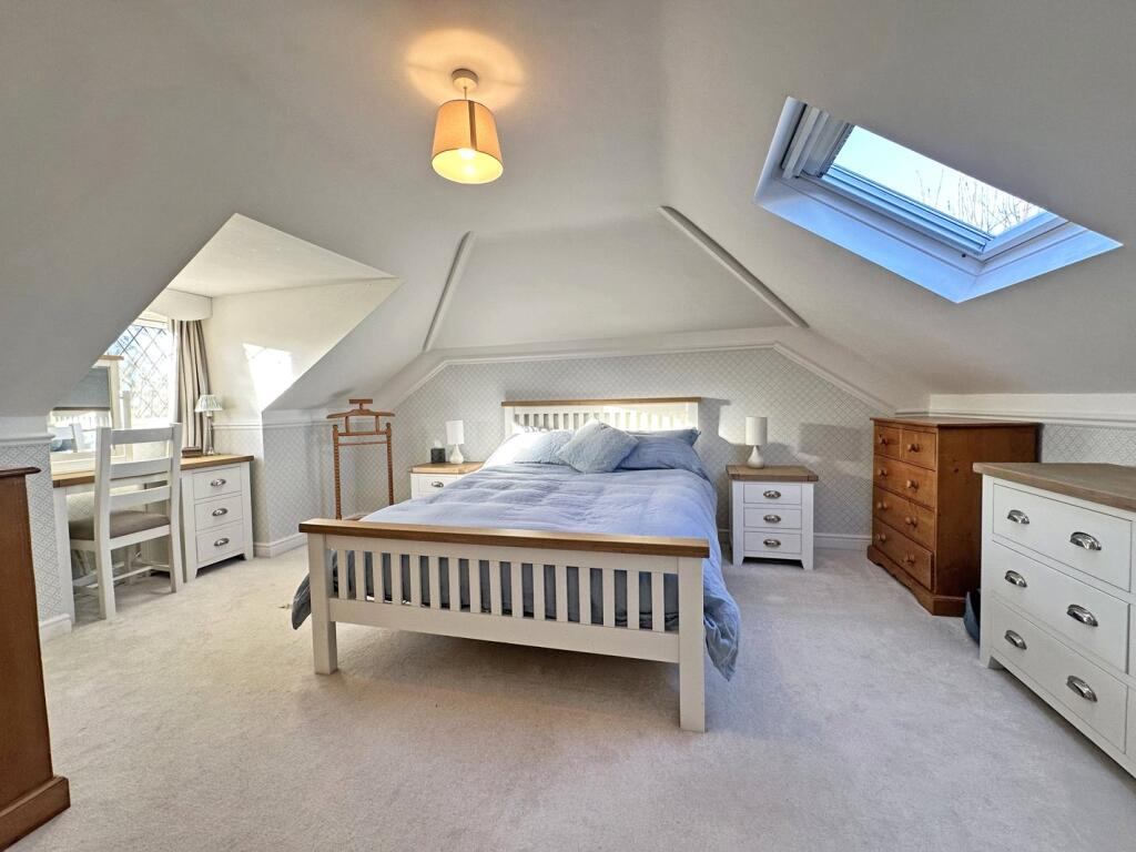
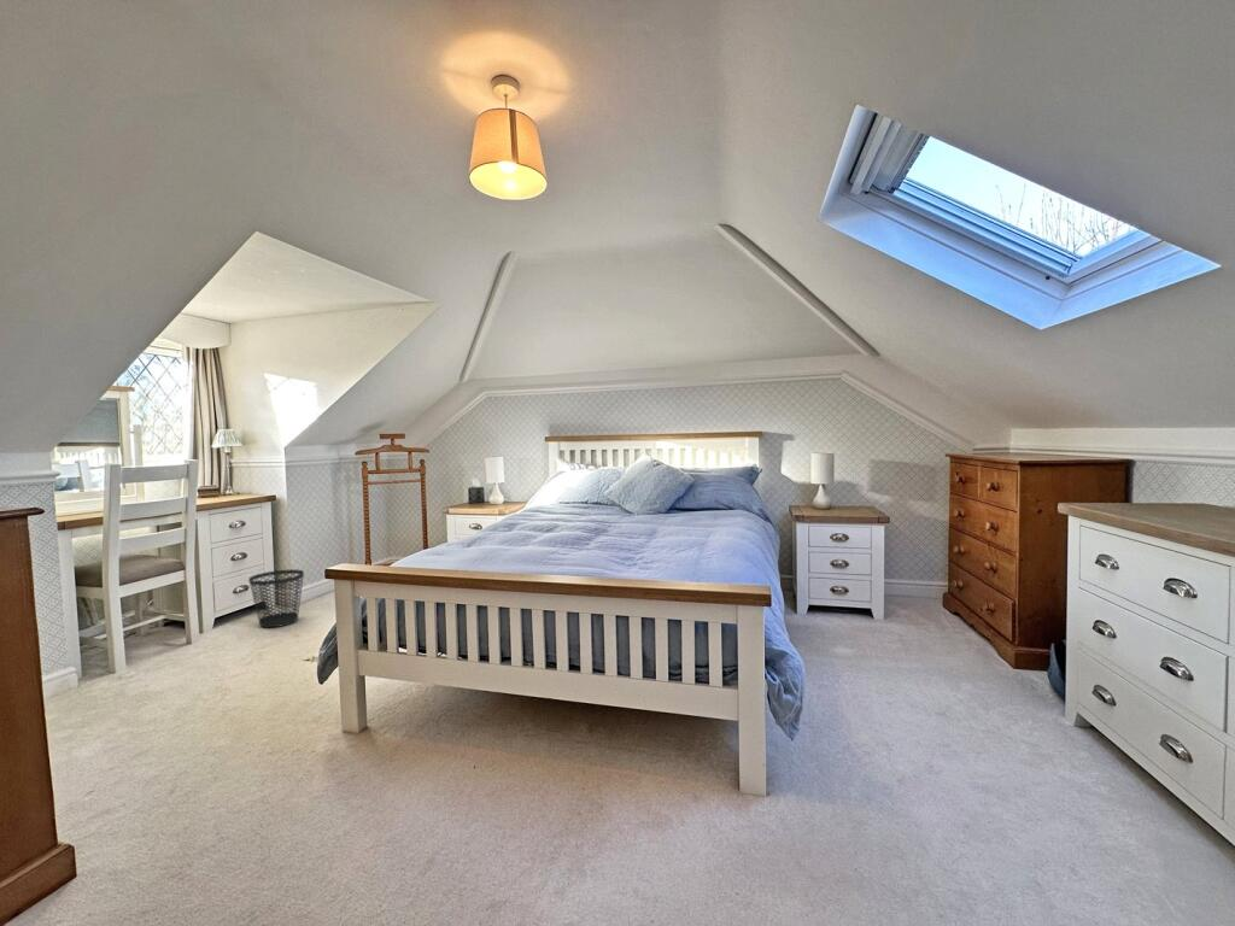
+ wastebasket (277, 598)
